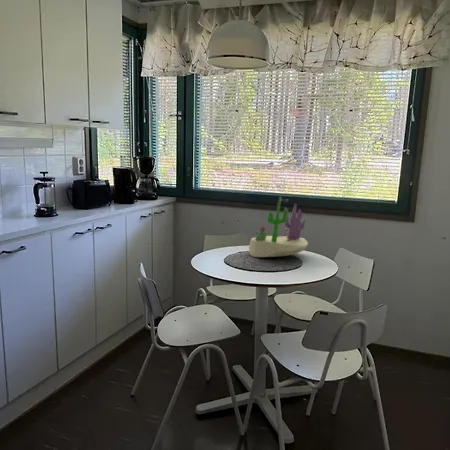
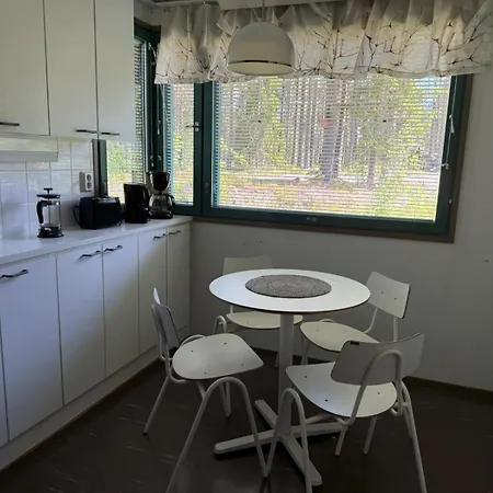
- succulent planter (280, 223)
